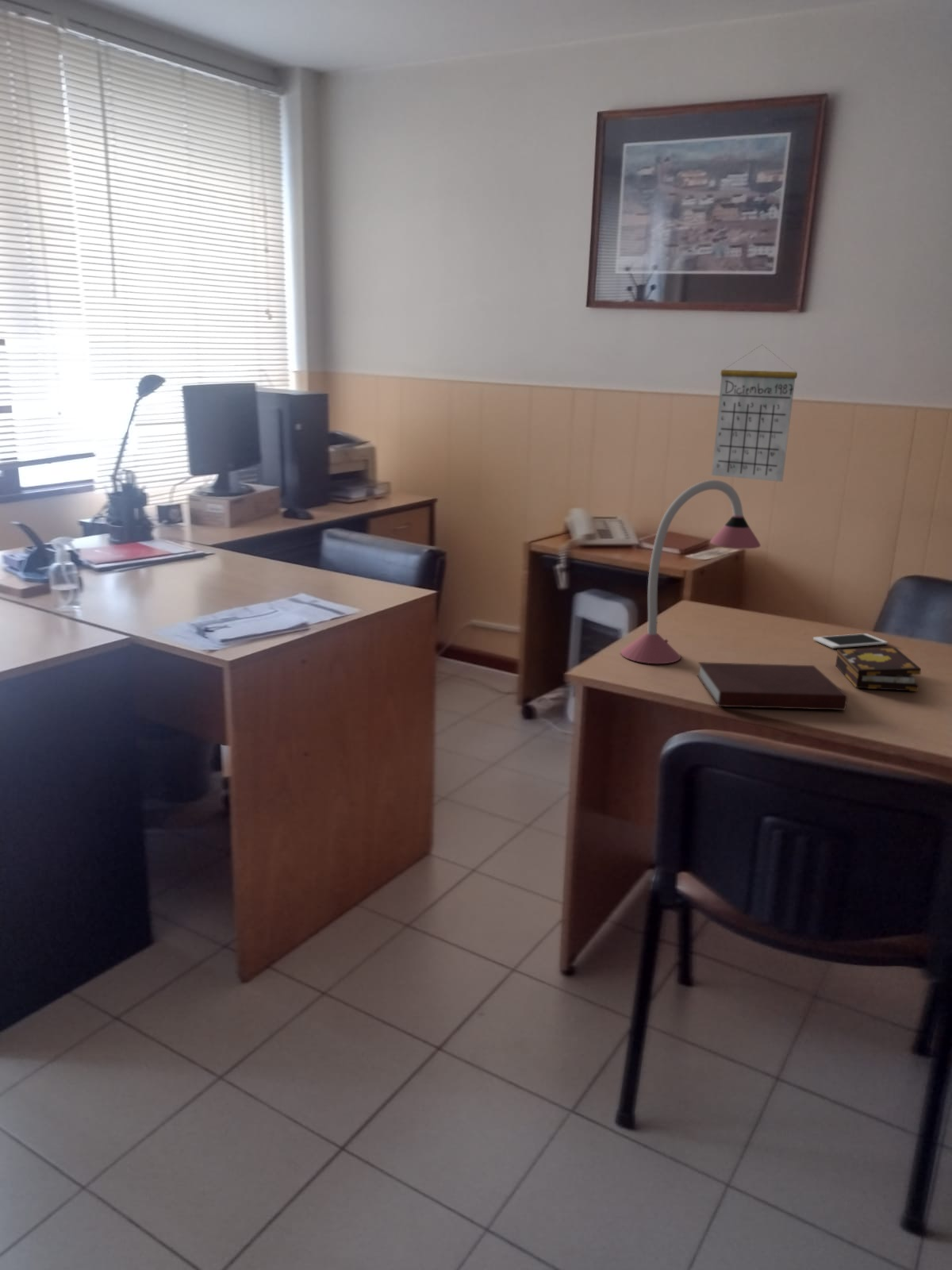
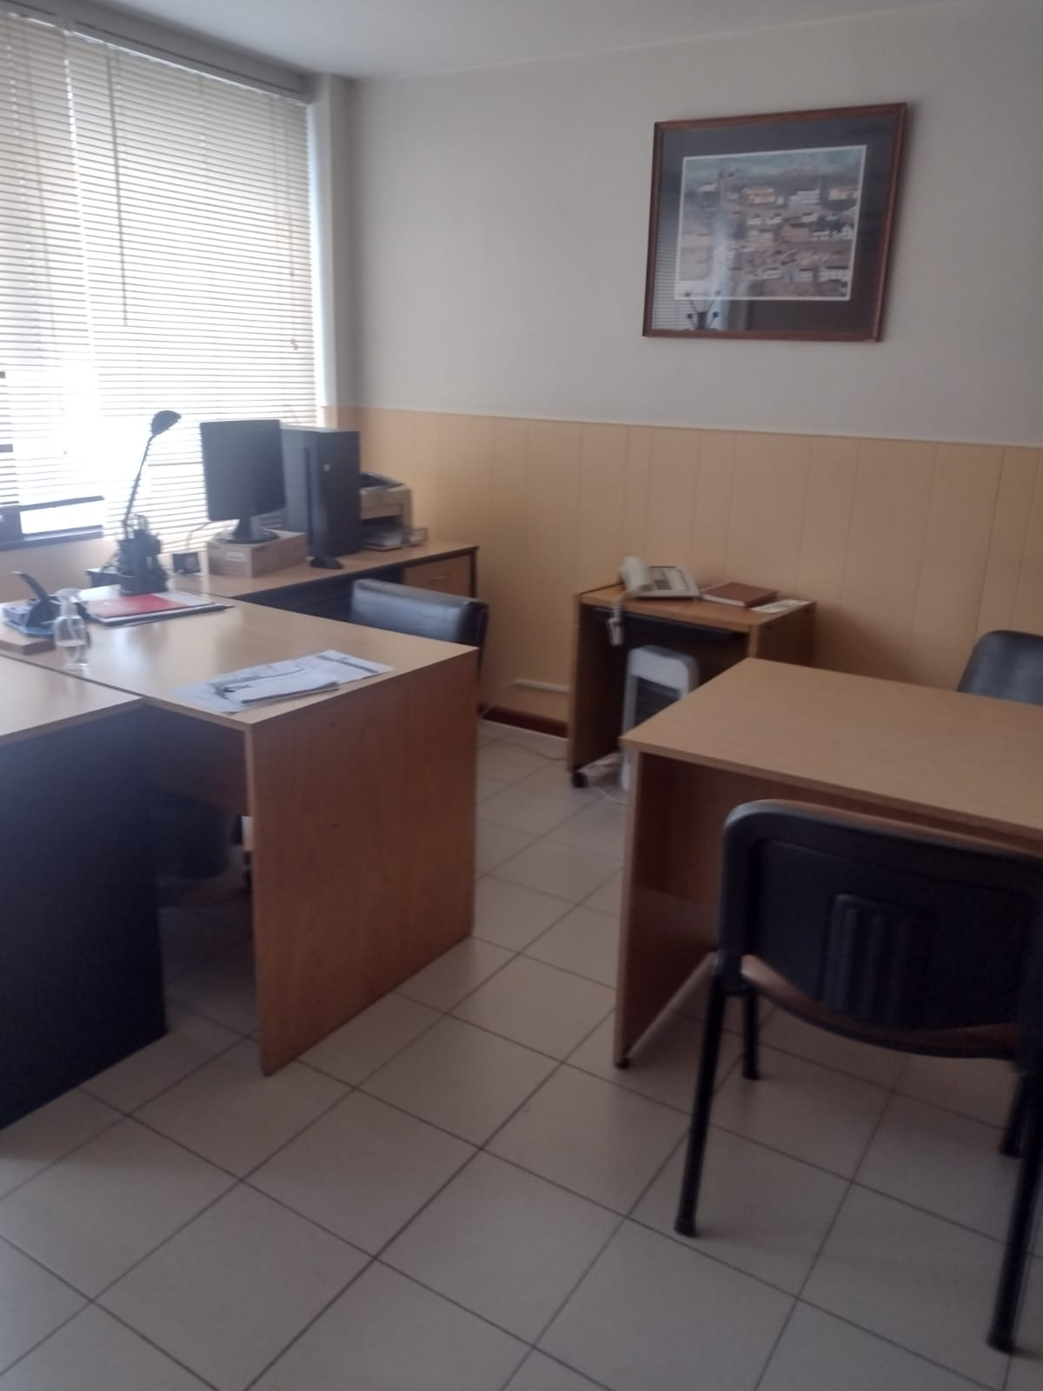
- desk lamp (659, 564)
- notebook (768, 685)
- calendar (754, 412)
- cell phone (850, 641)
- book (876, 667)
